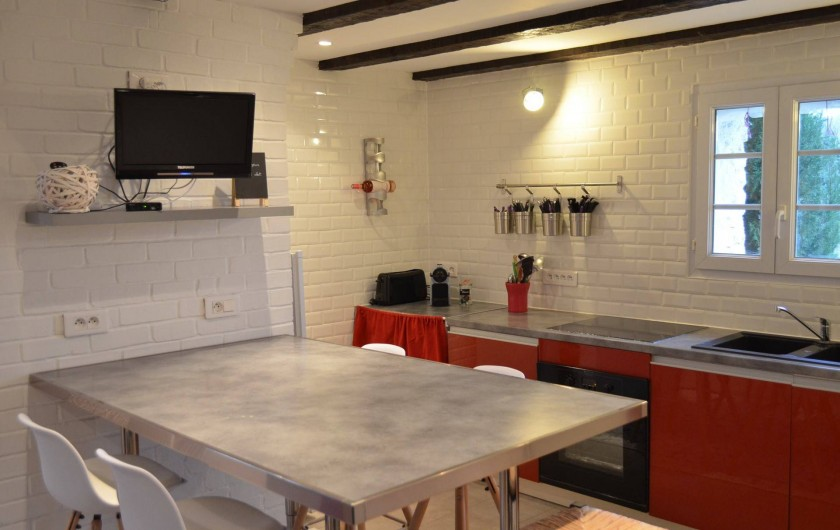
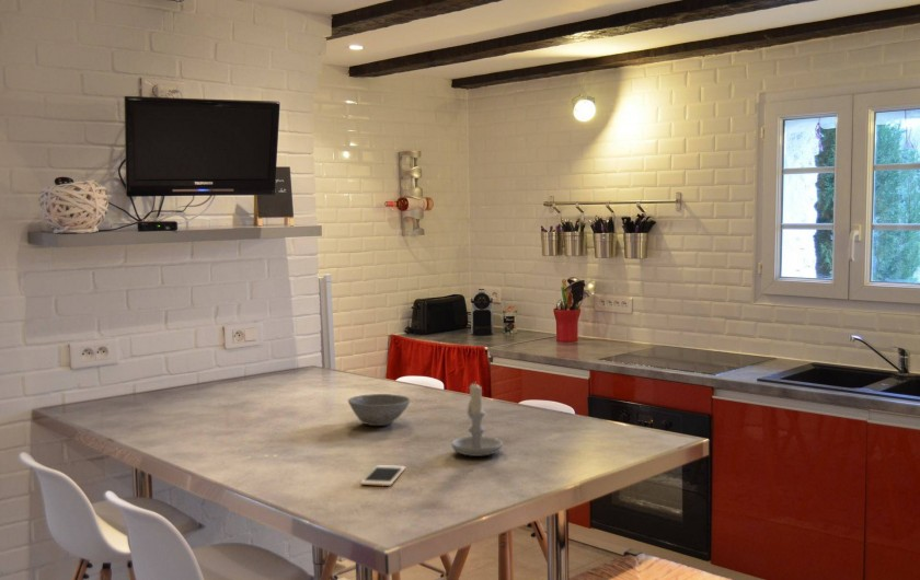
+ cell phone (383, 475)
+ candle (476, 417)
+ bowl (379, 410)
